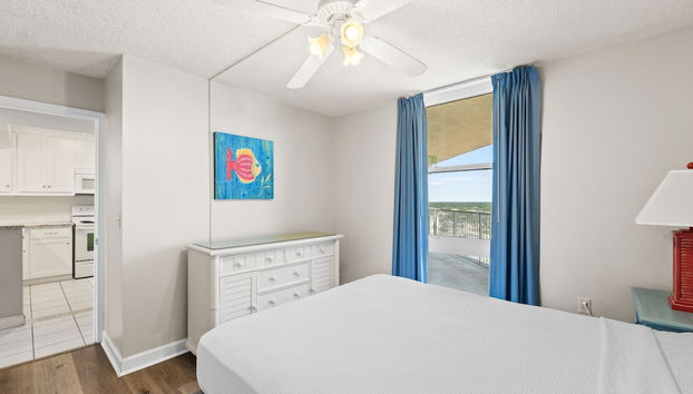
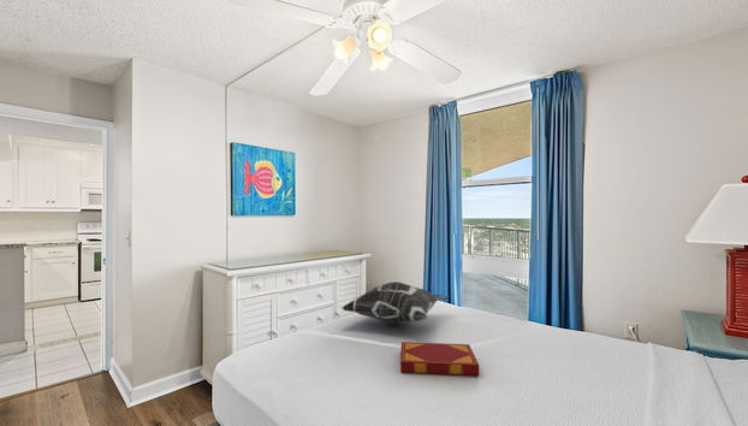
+ decorative pillow (398, 301)
+ hardback book (437, 357)
